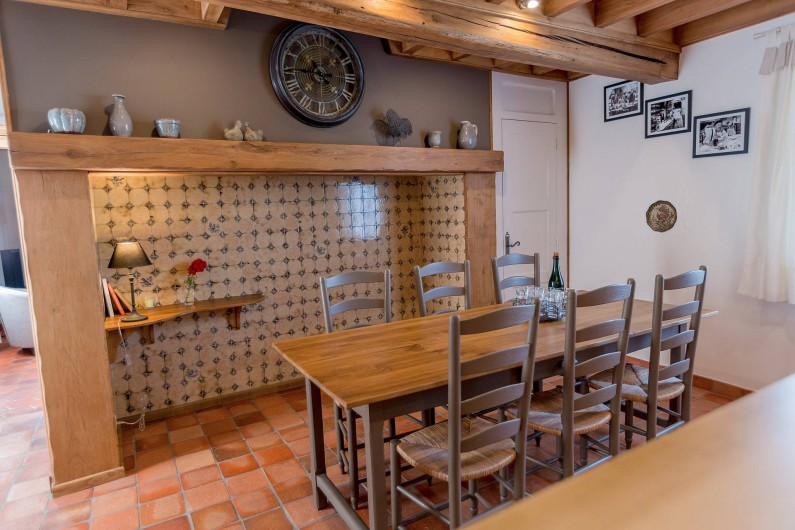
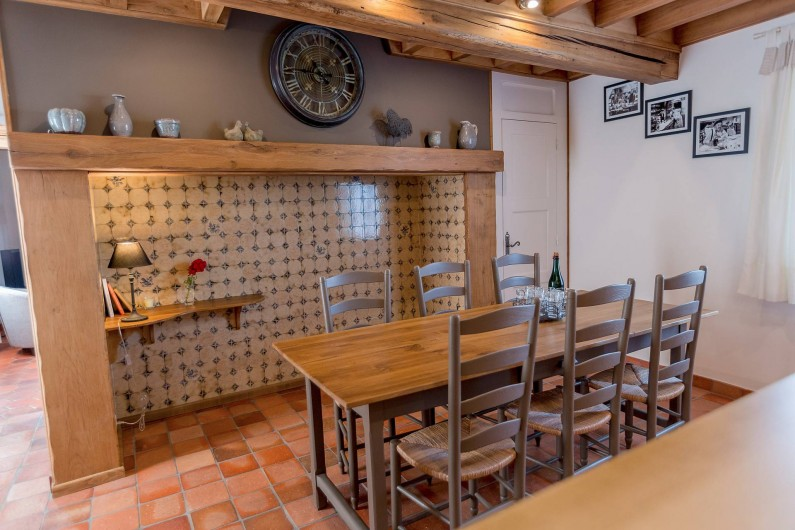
- decorative plate (661, 216)
